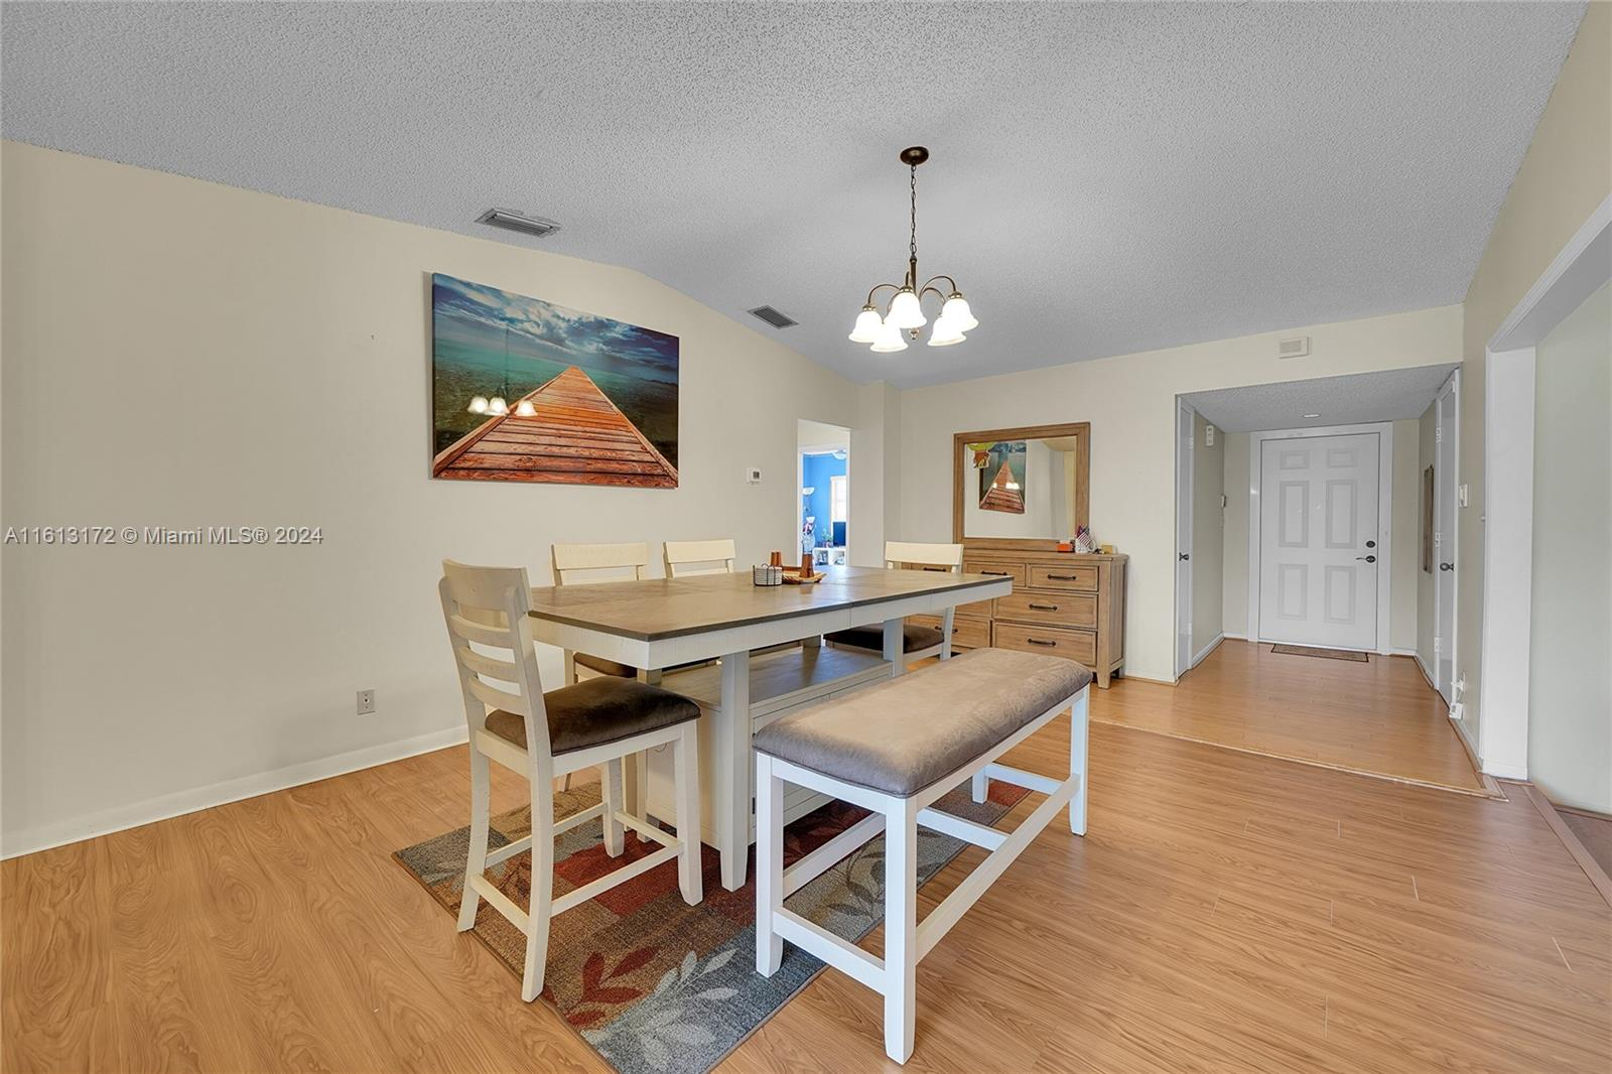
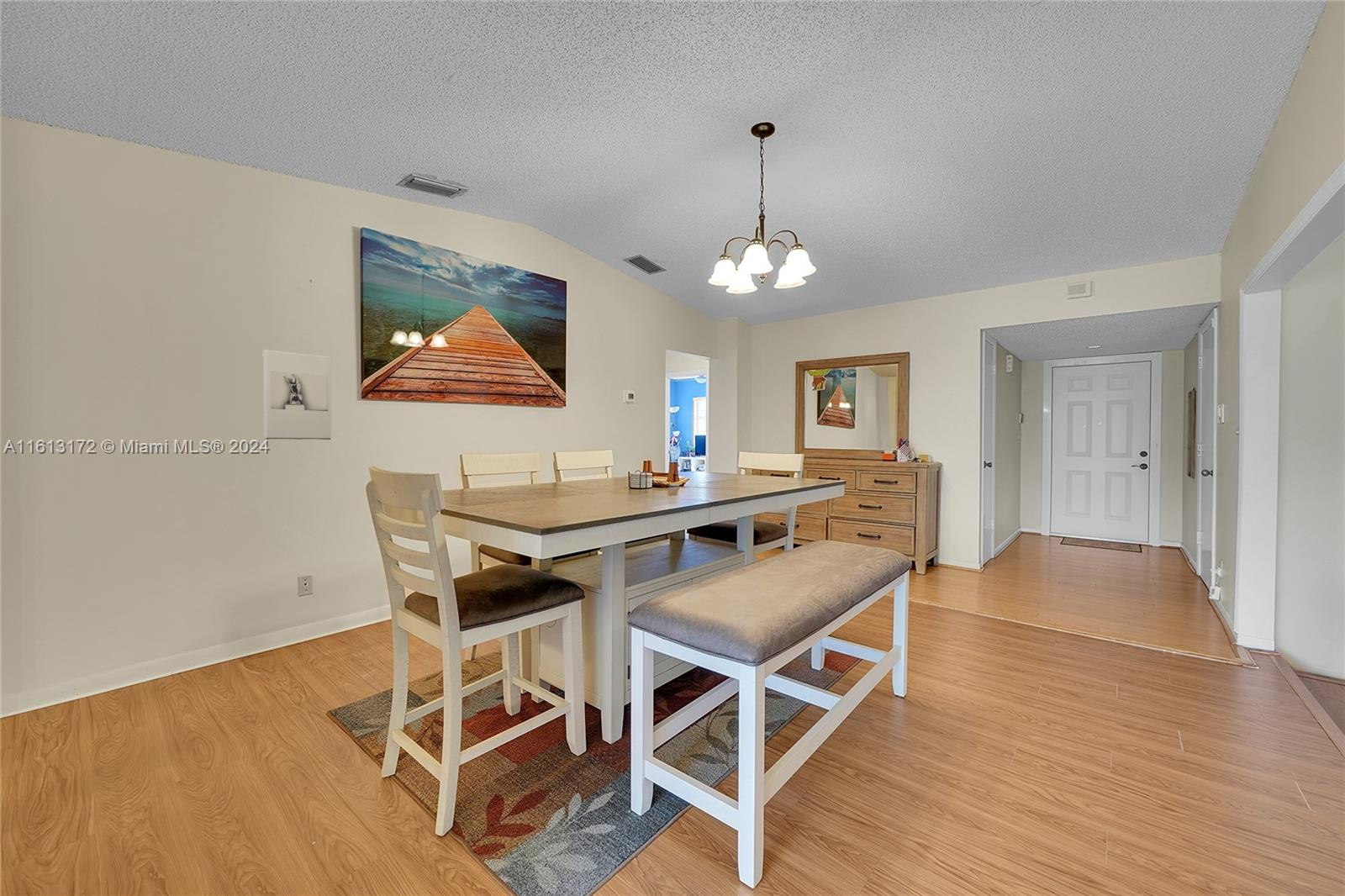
+ wall sculpture (298, 396)
